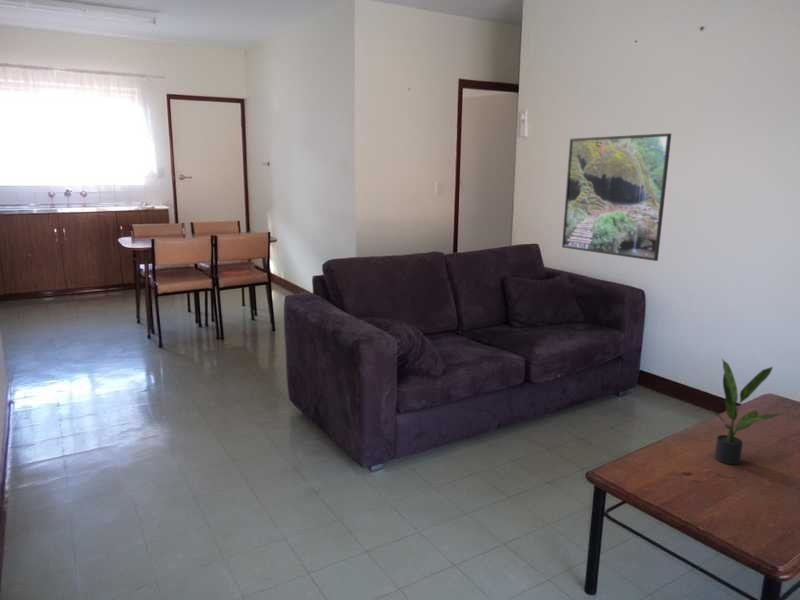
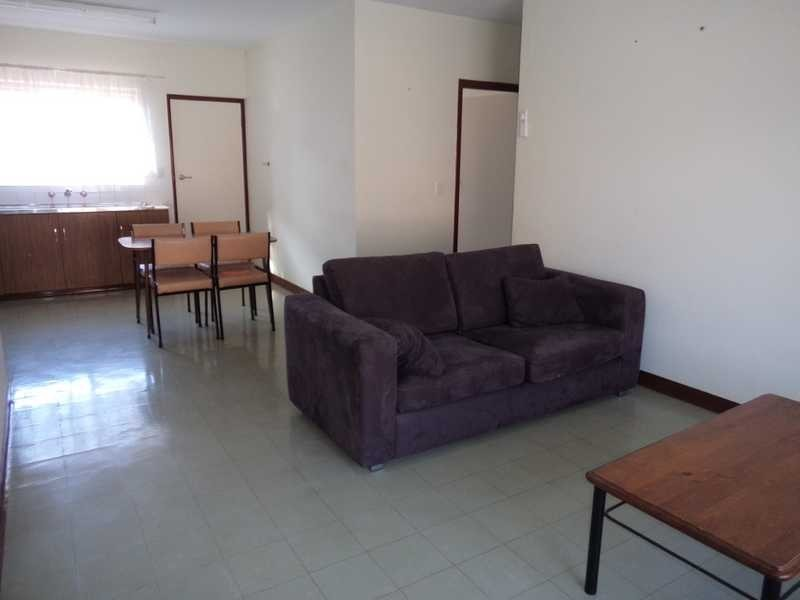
- potted plant (745, 414)
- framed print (611, 196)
